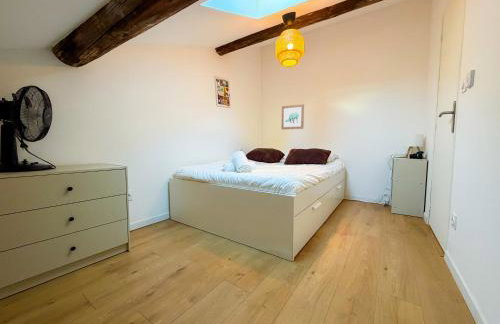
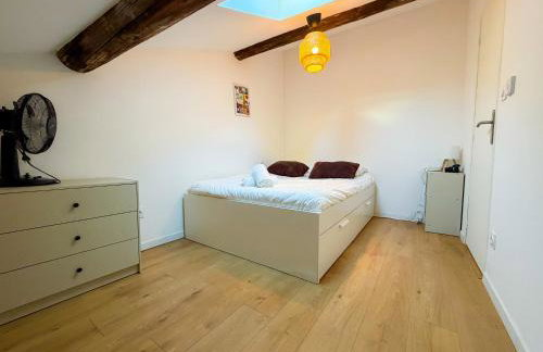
- wall art (292, 117)
